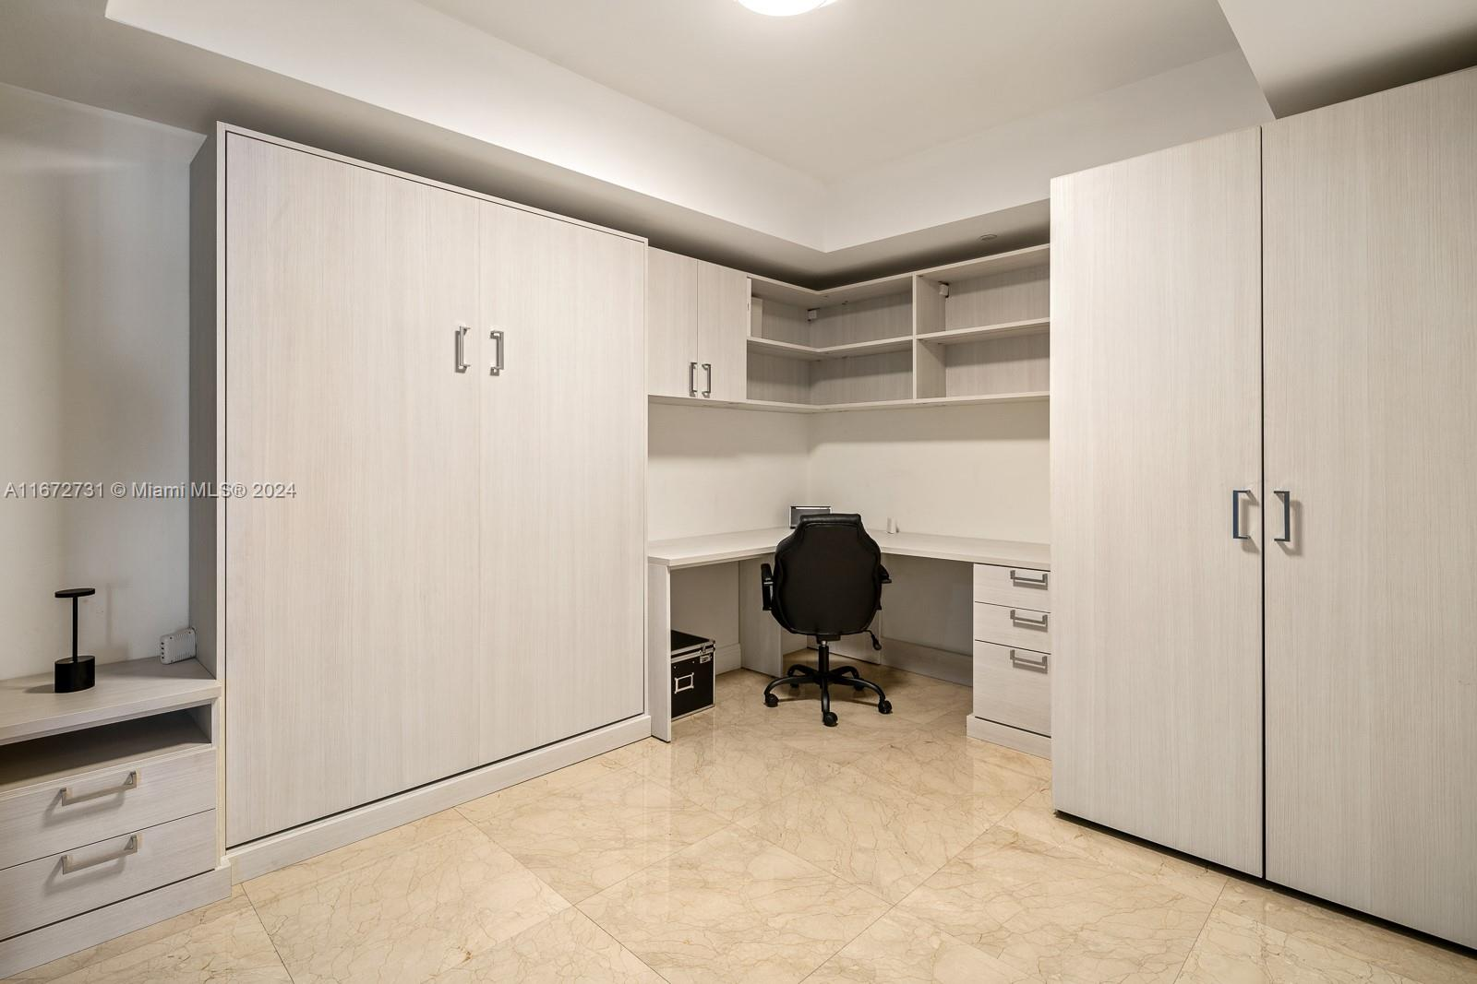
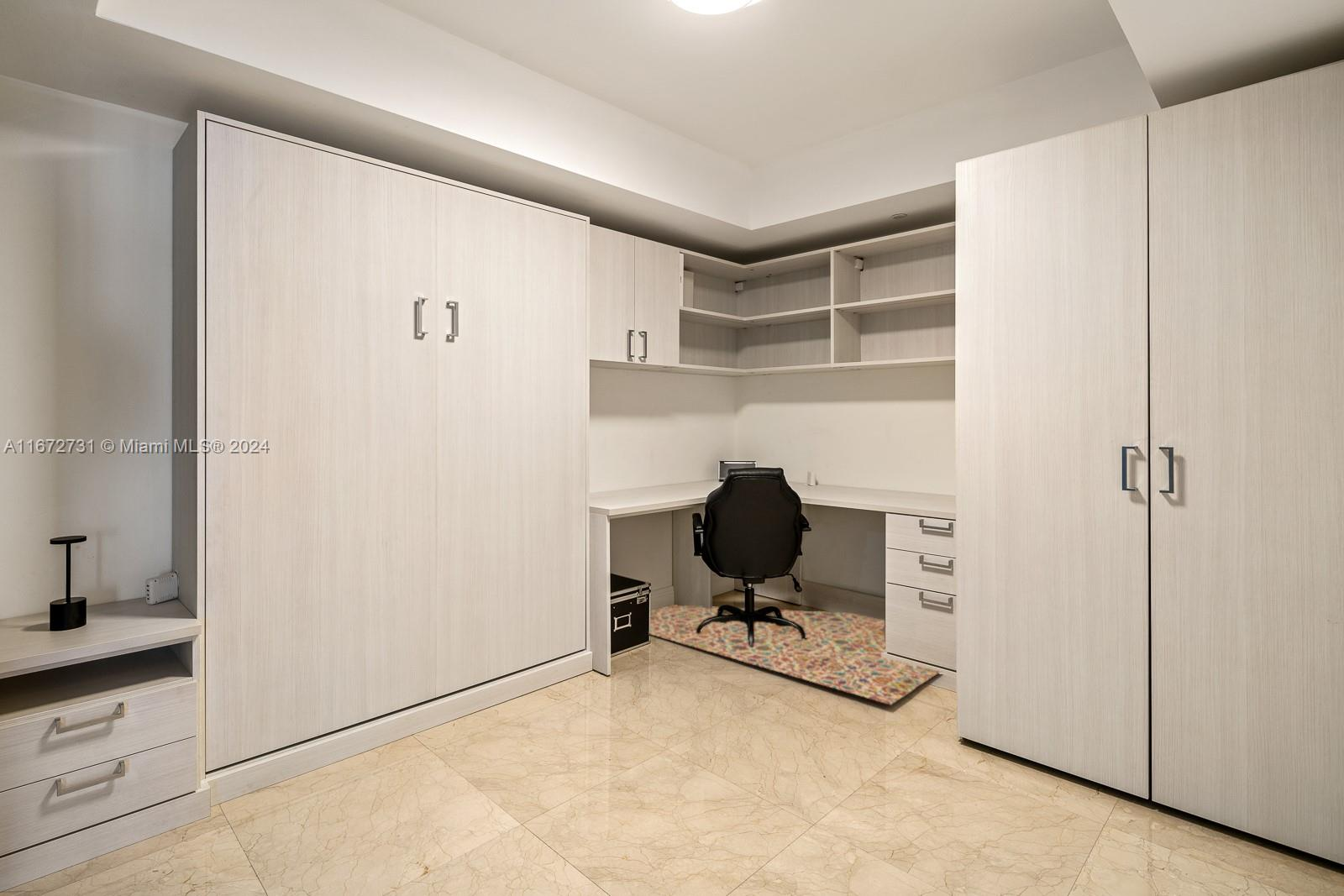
+ rug (789, 631)
